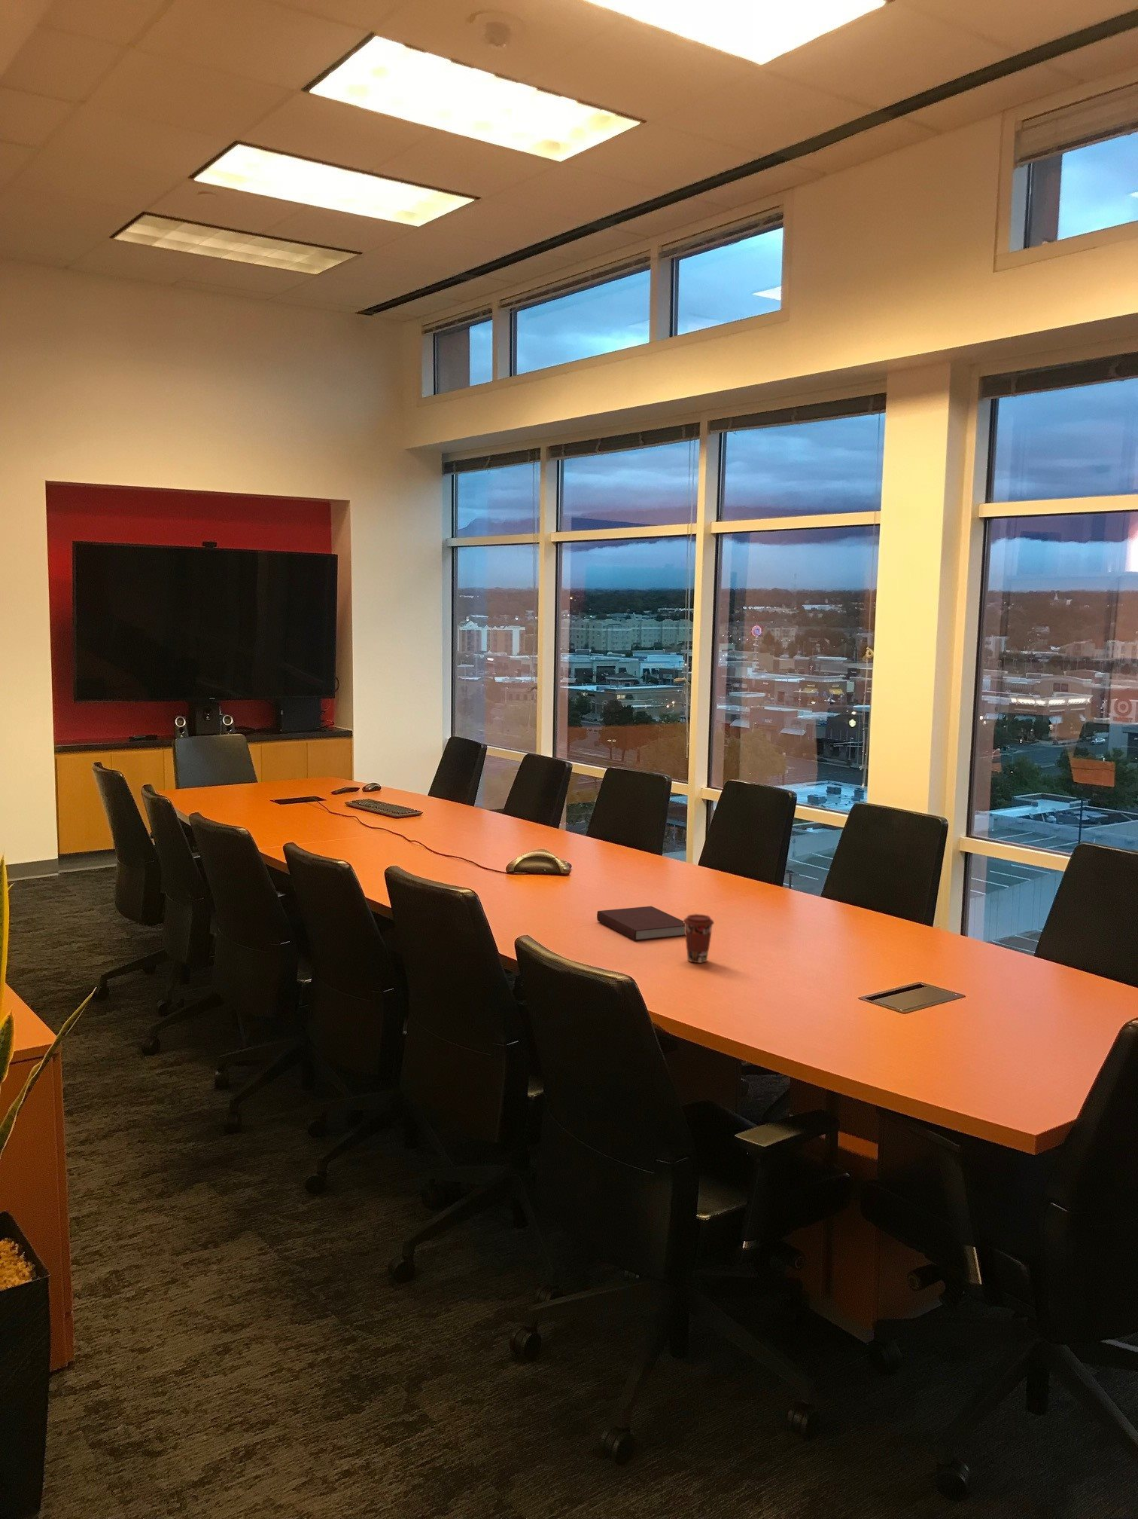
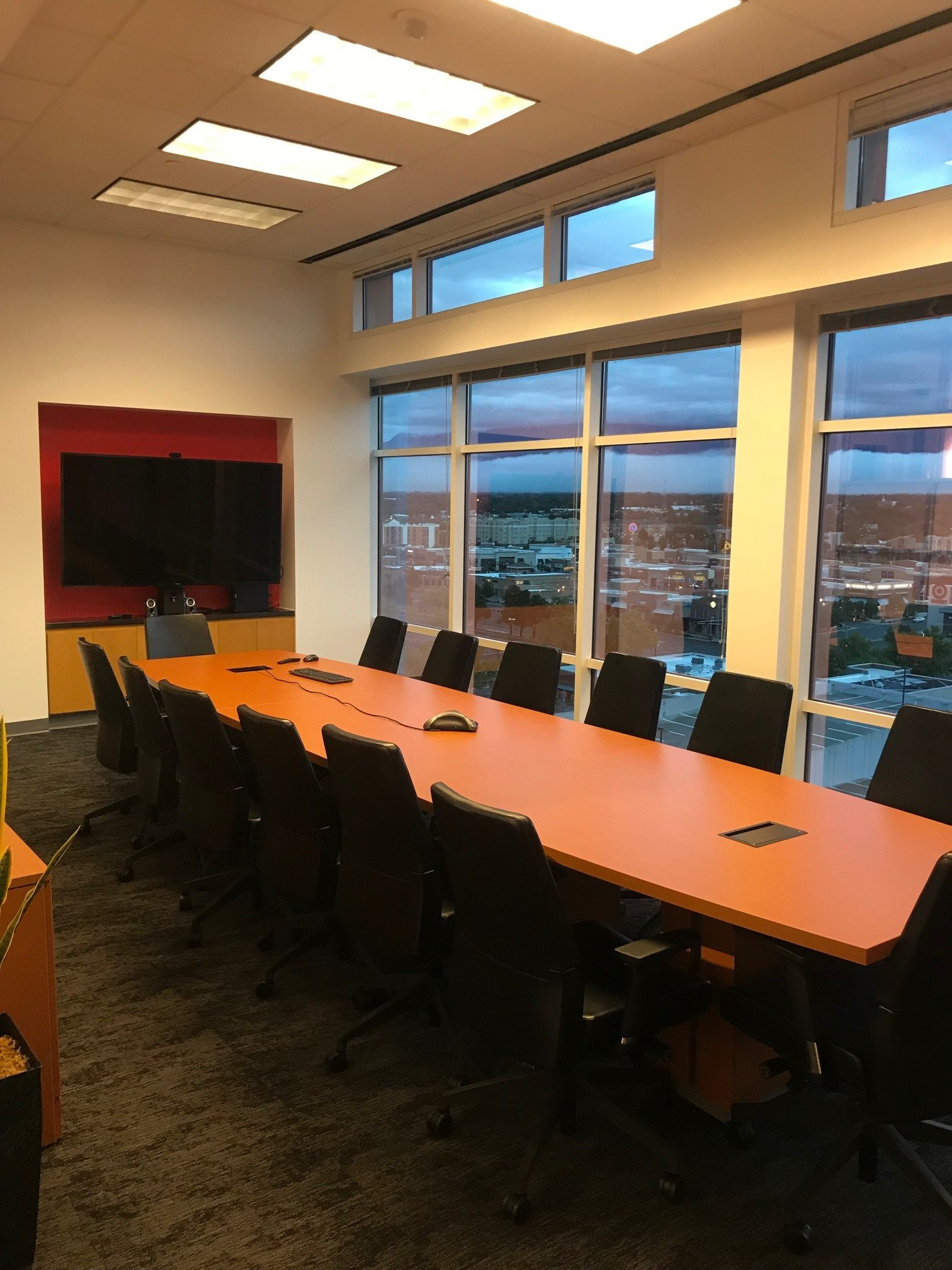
- notebook (643, 922)
- coffee cup (698, 938)
